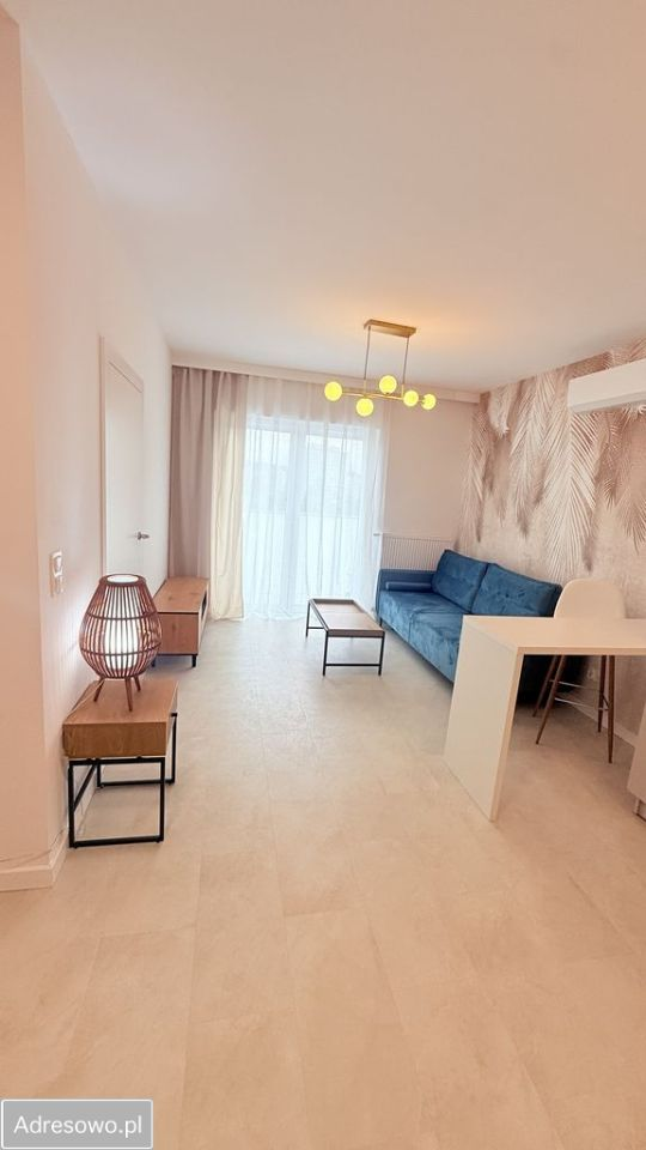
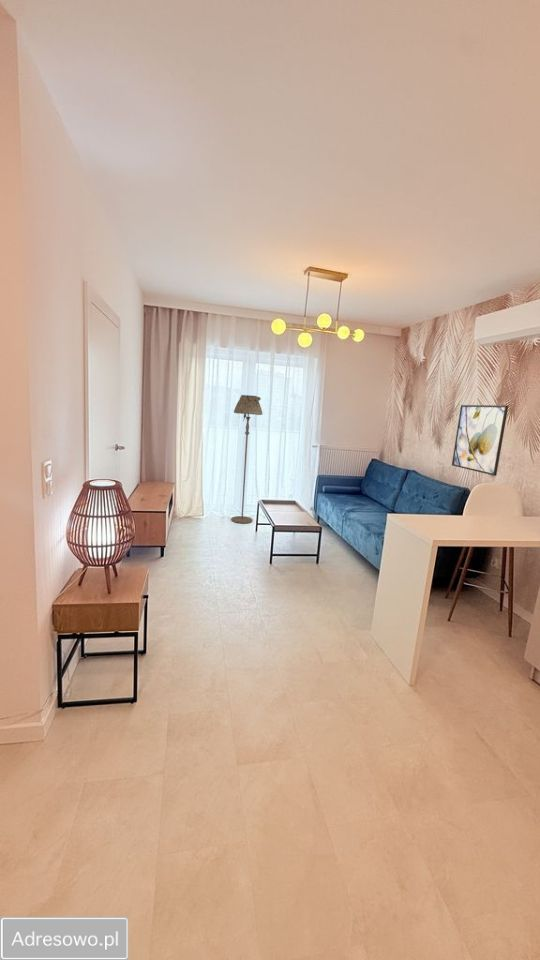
+ floor lamp (245, 459)
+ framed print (477, 438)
